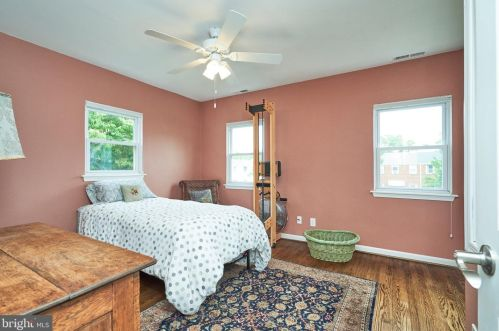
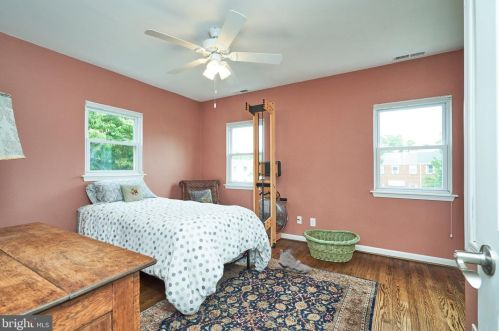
+ sneaker (293, 260)
